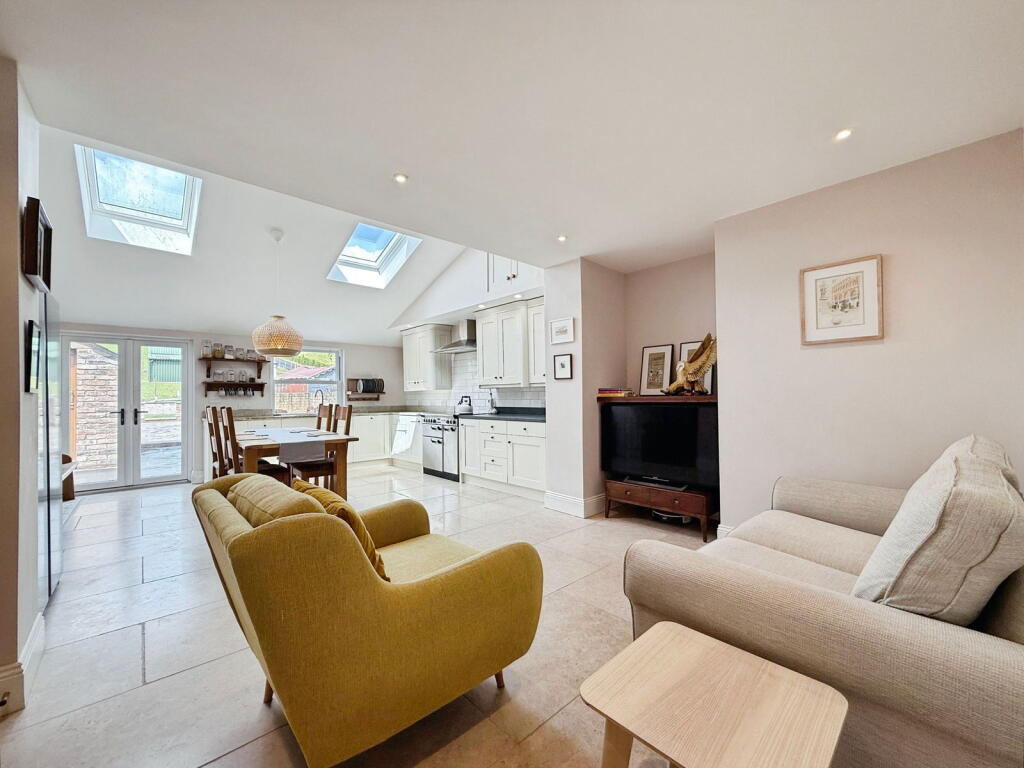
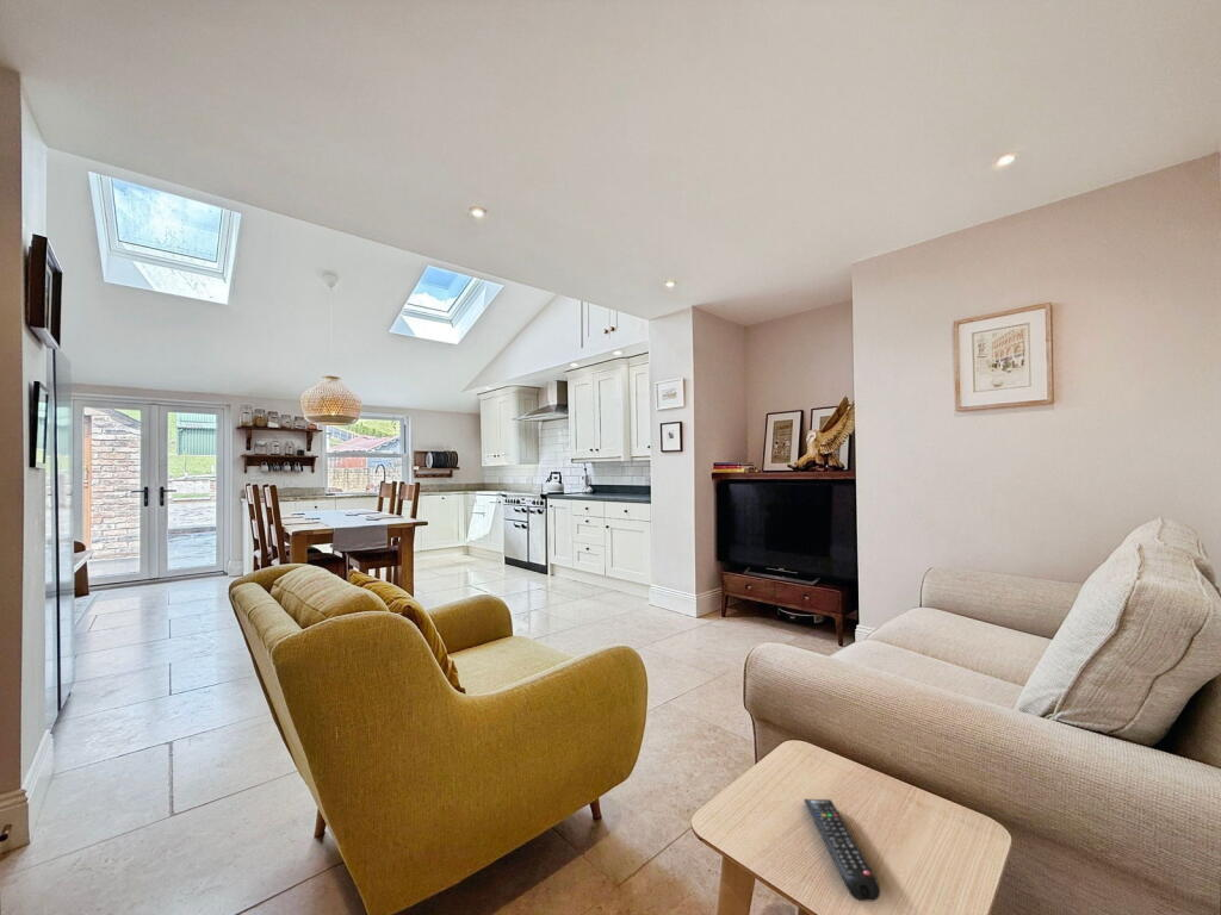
+ remote control (837, 840)
